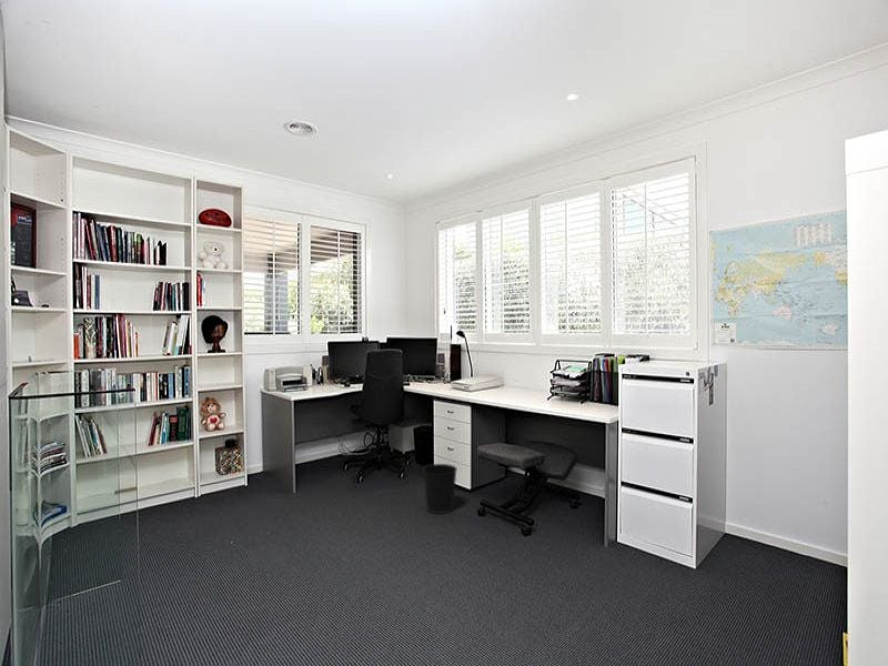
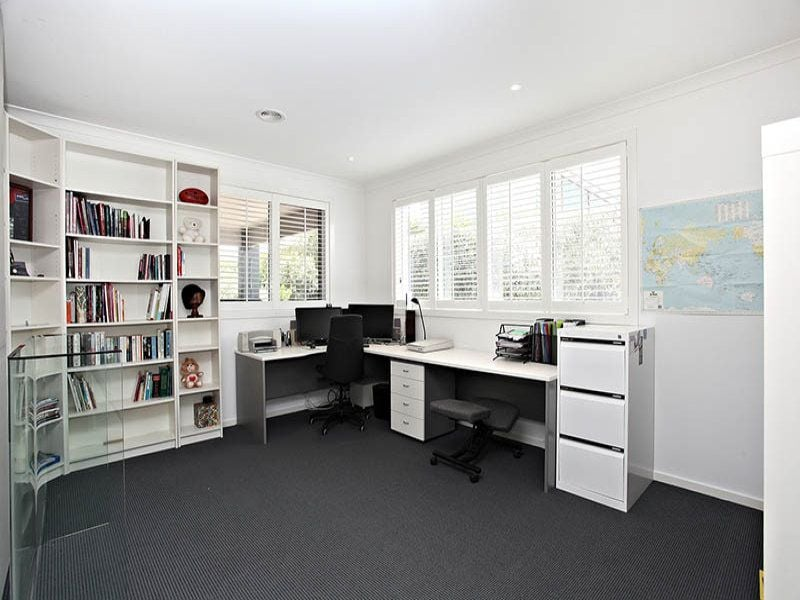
- wastebasket (440, 488)
